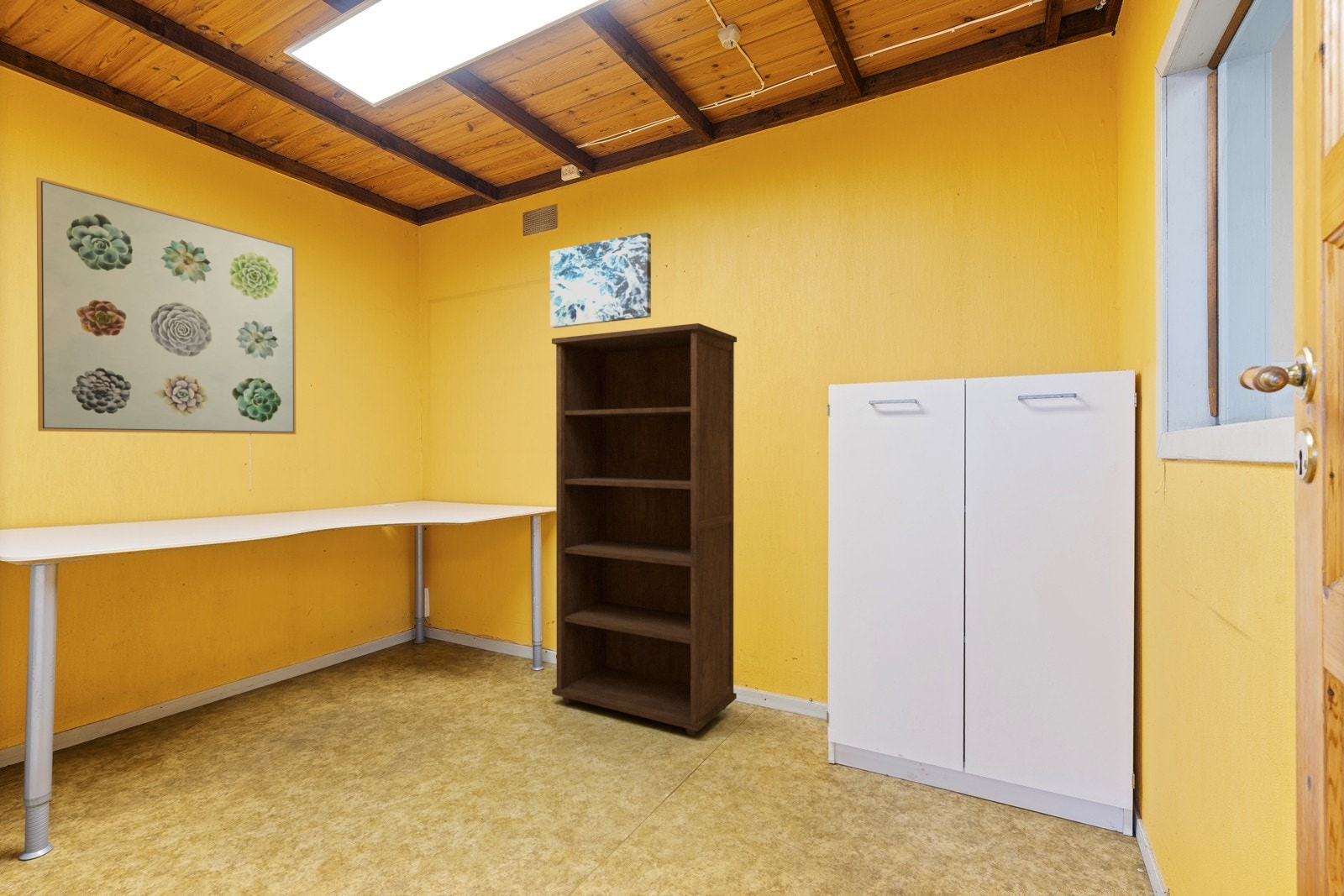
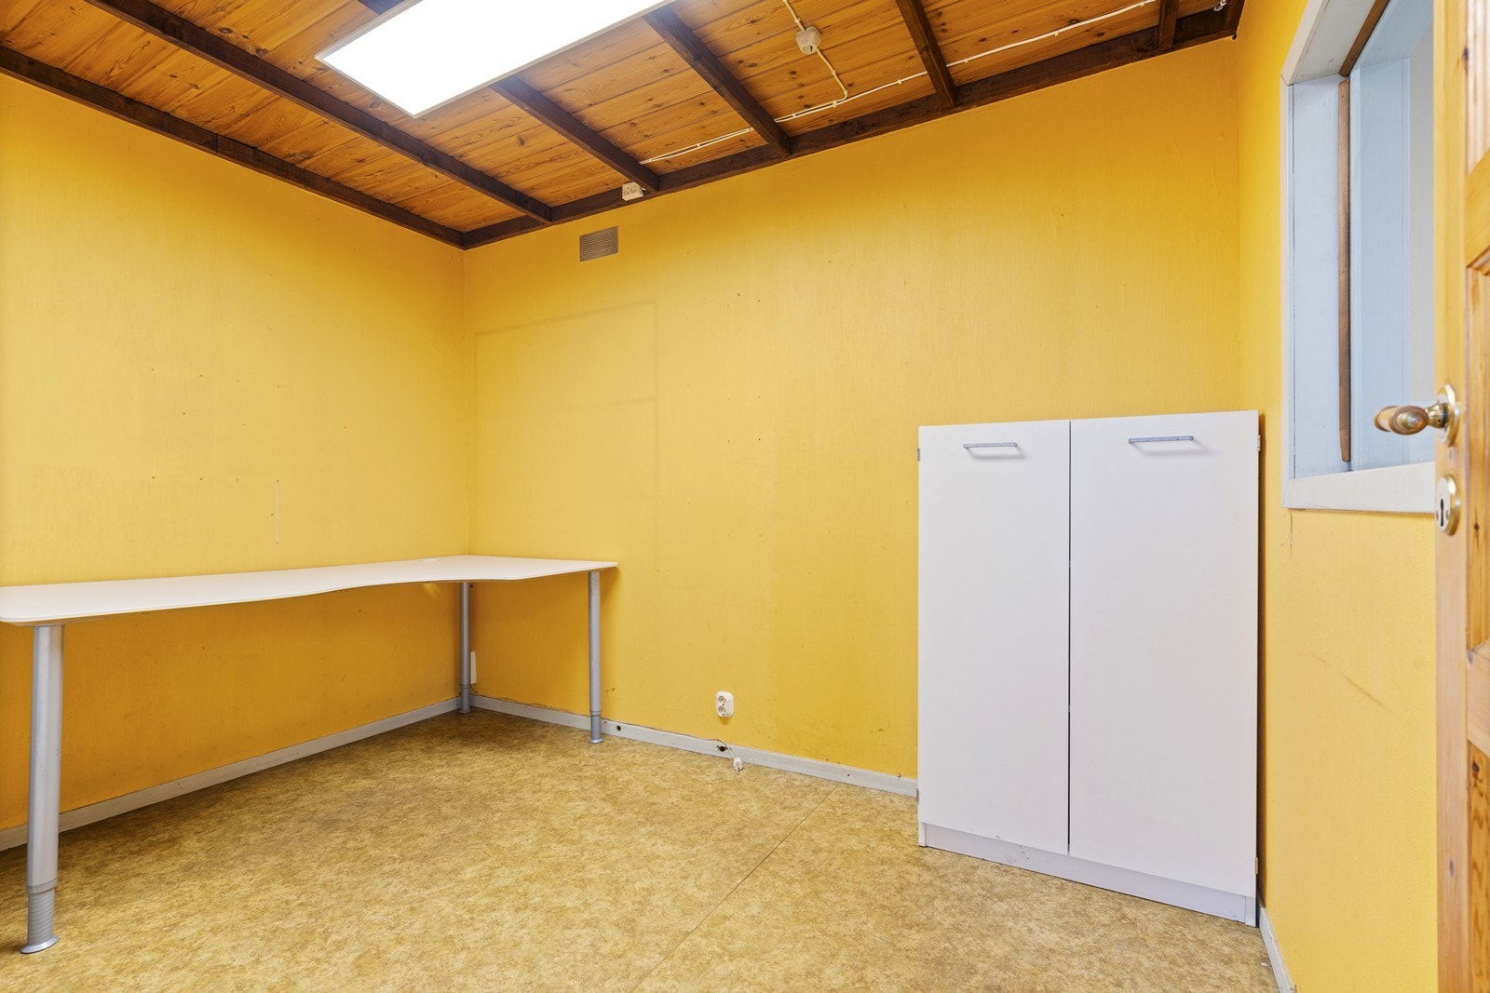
- wall art (186, 325)
- bookcase (643, 522)
- wall art (598, 282)
